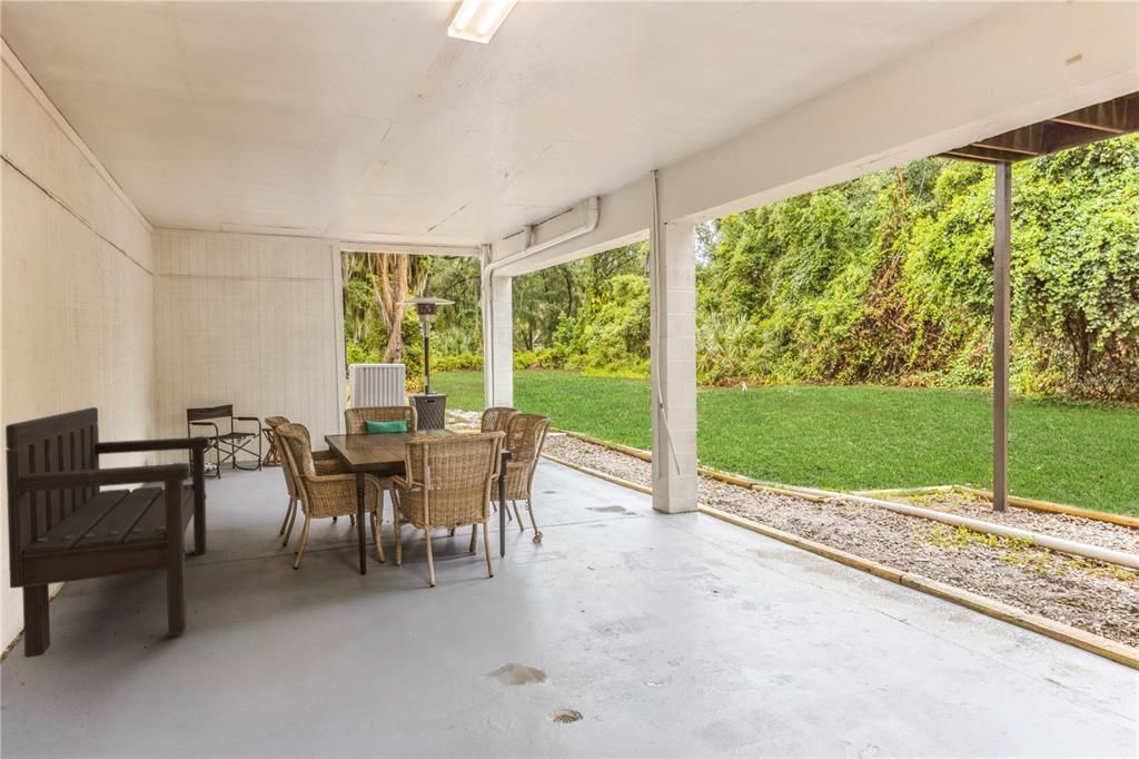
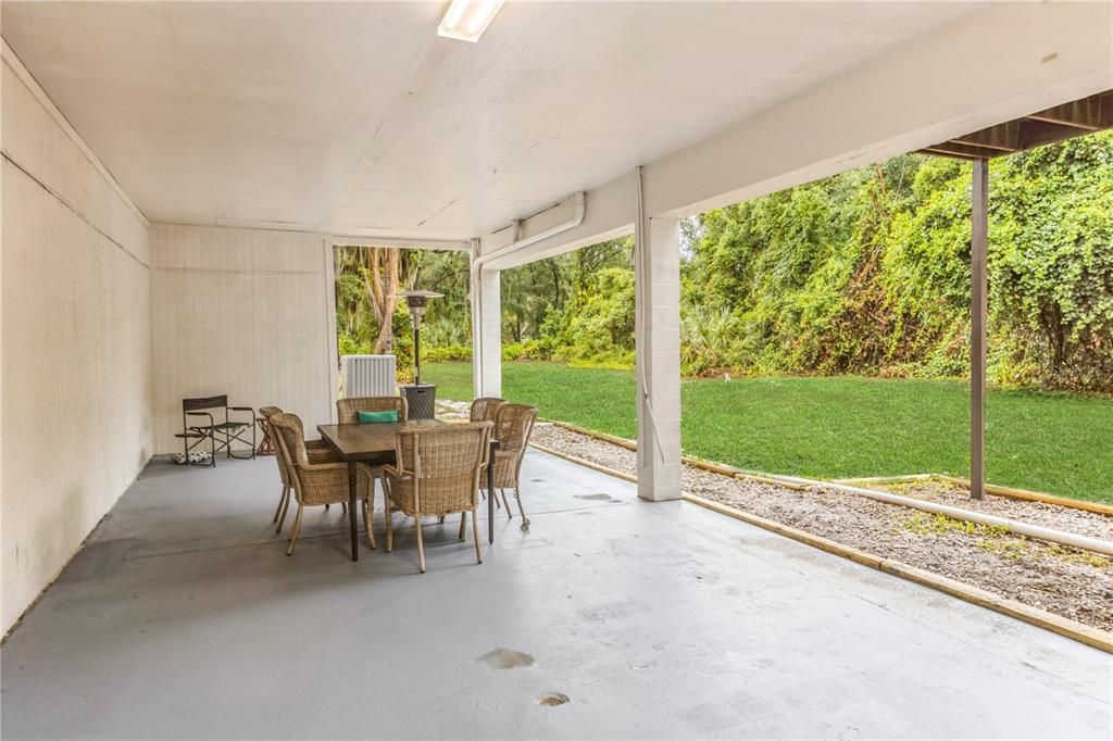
- garden bench (131, 502)
